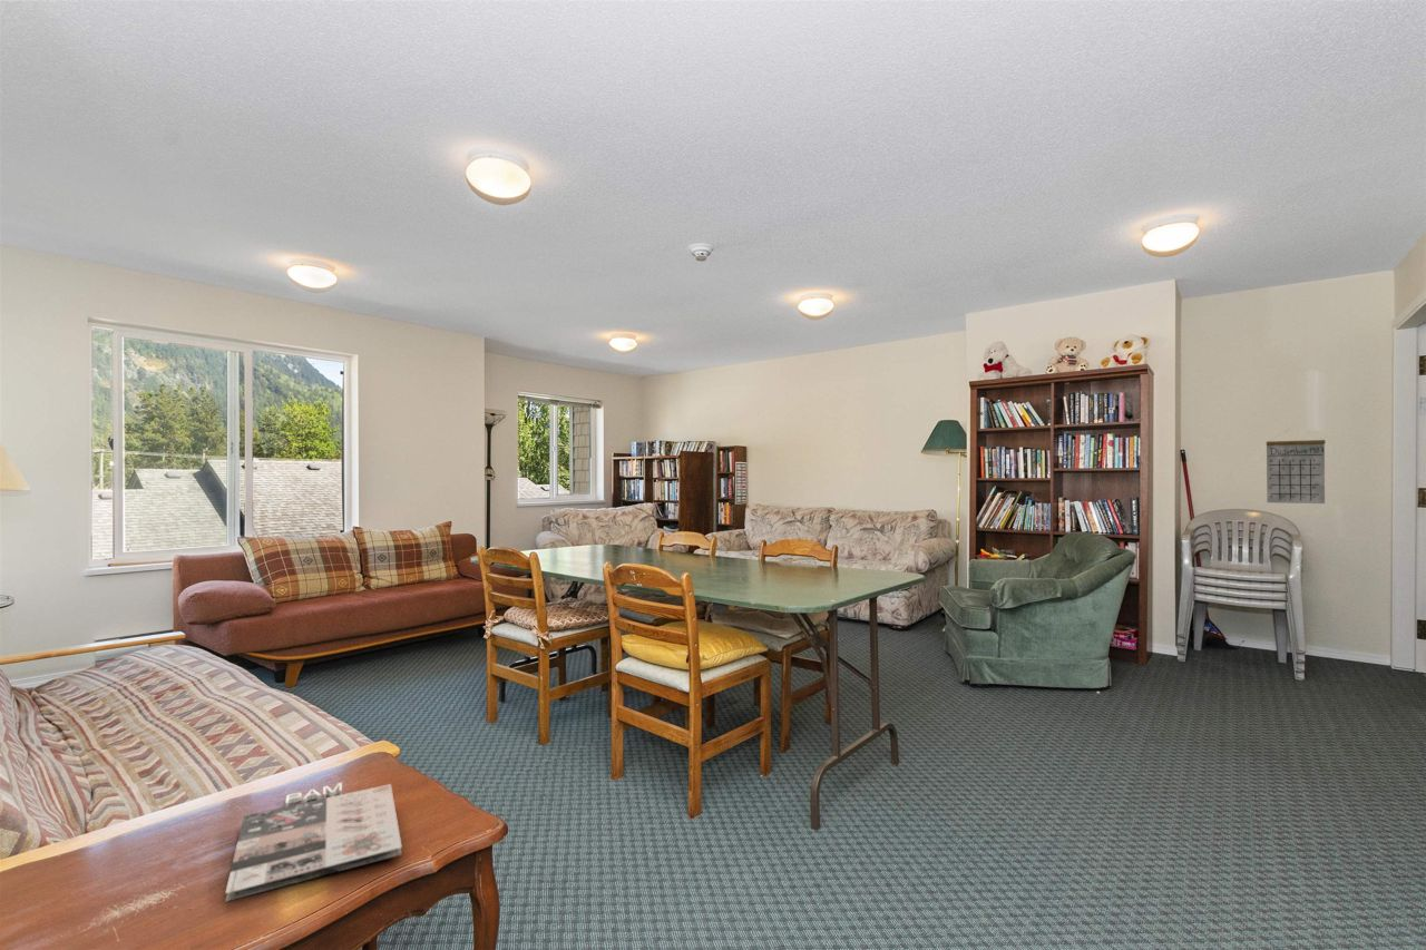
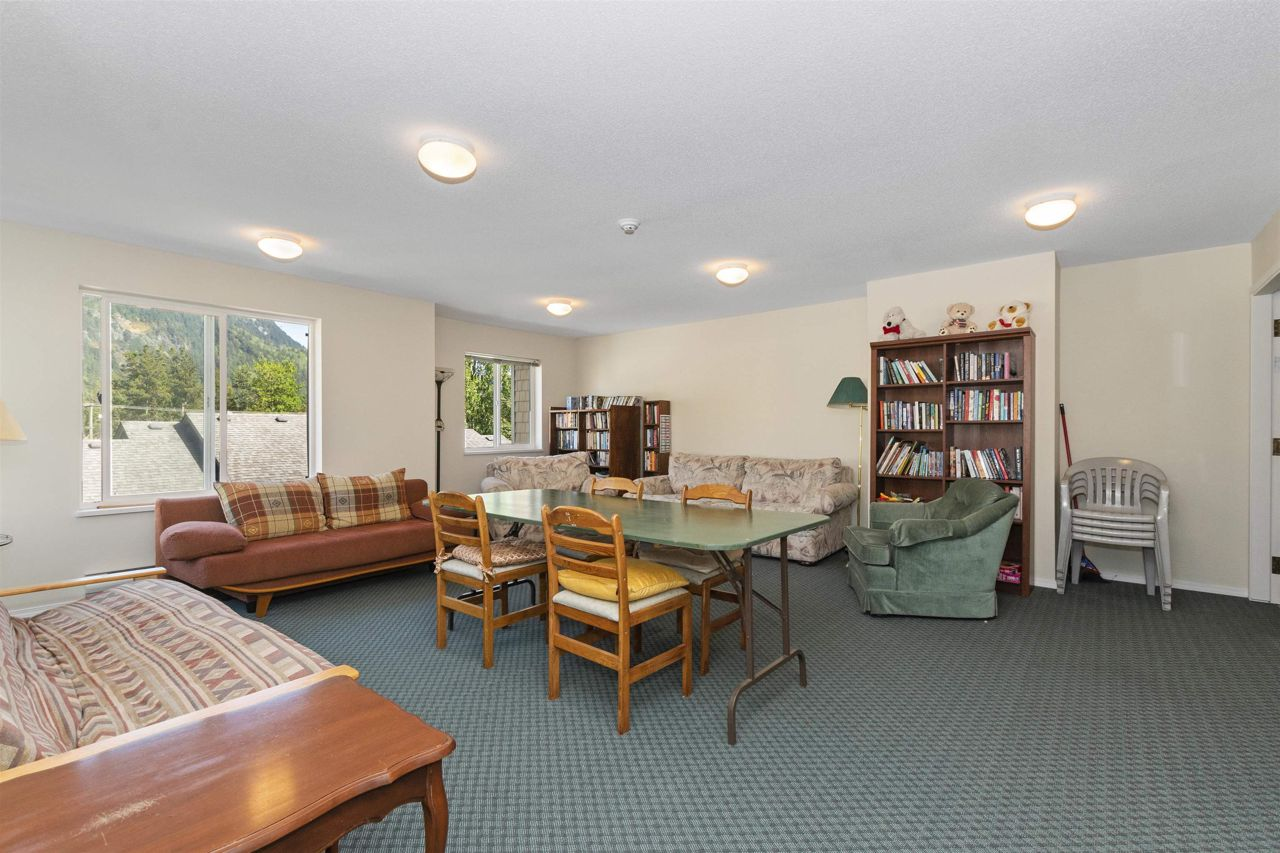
- calendar (1295, 464)
- magazine (320, 823)
